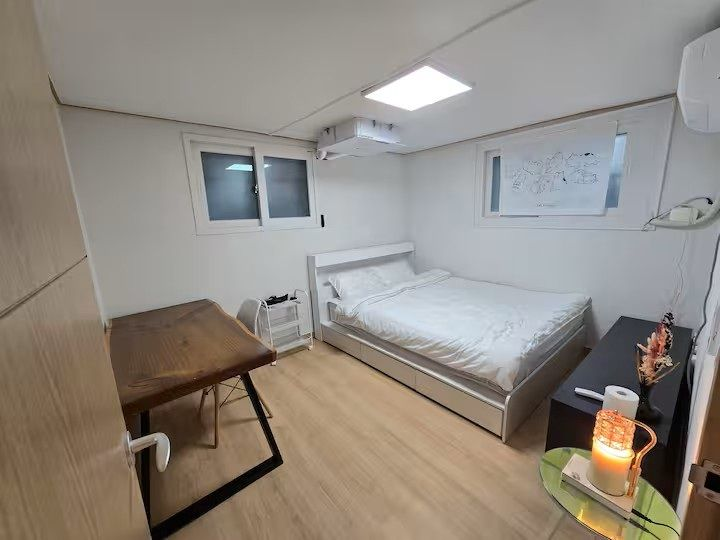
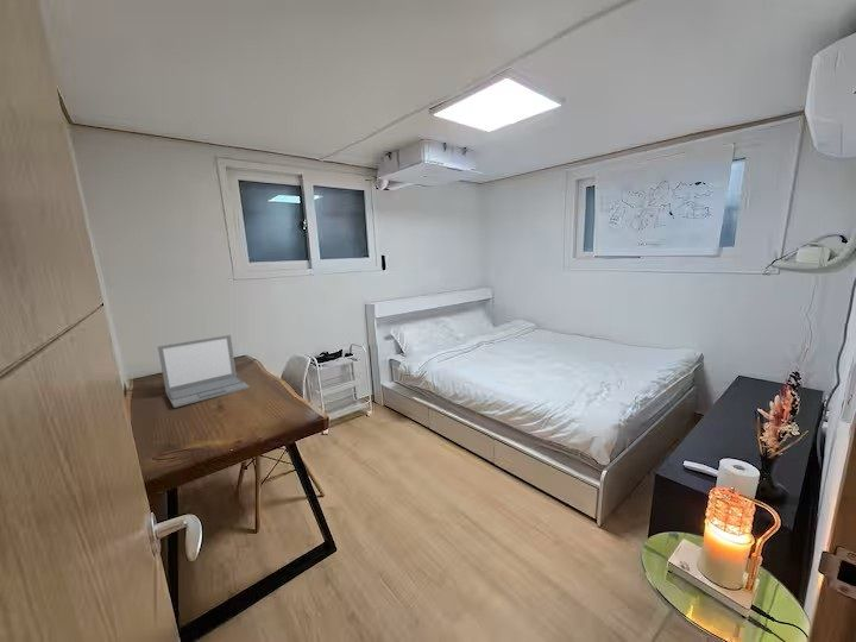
+ laptop (204, 367)
